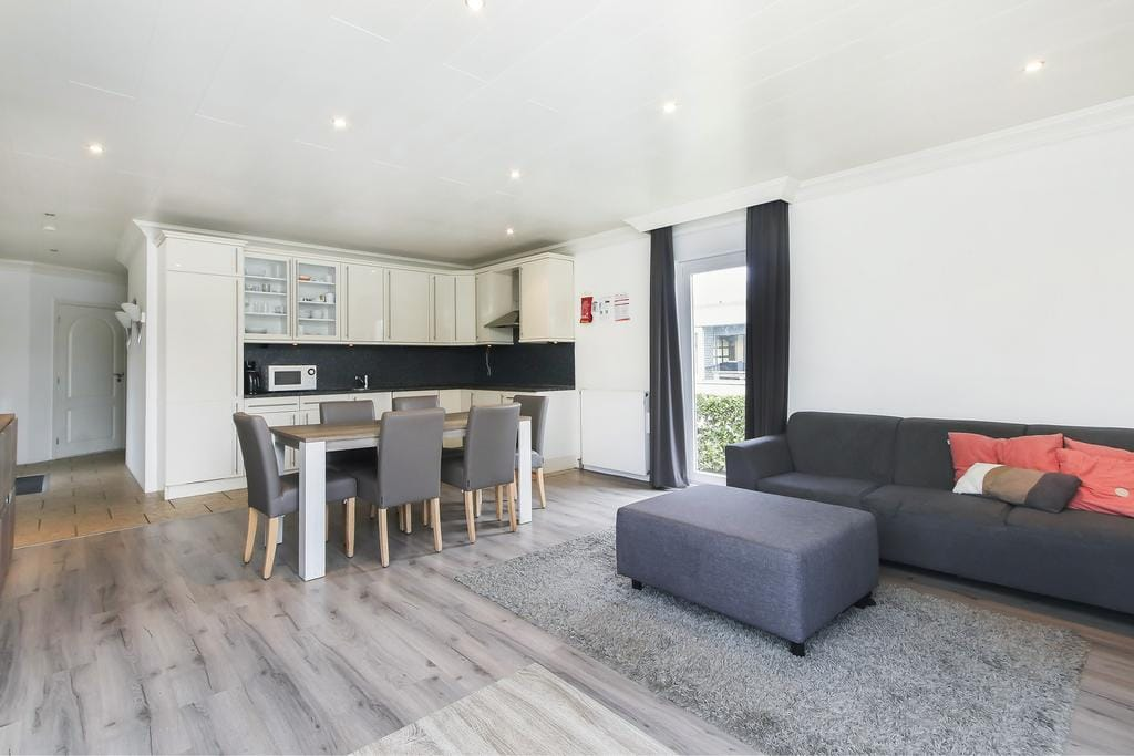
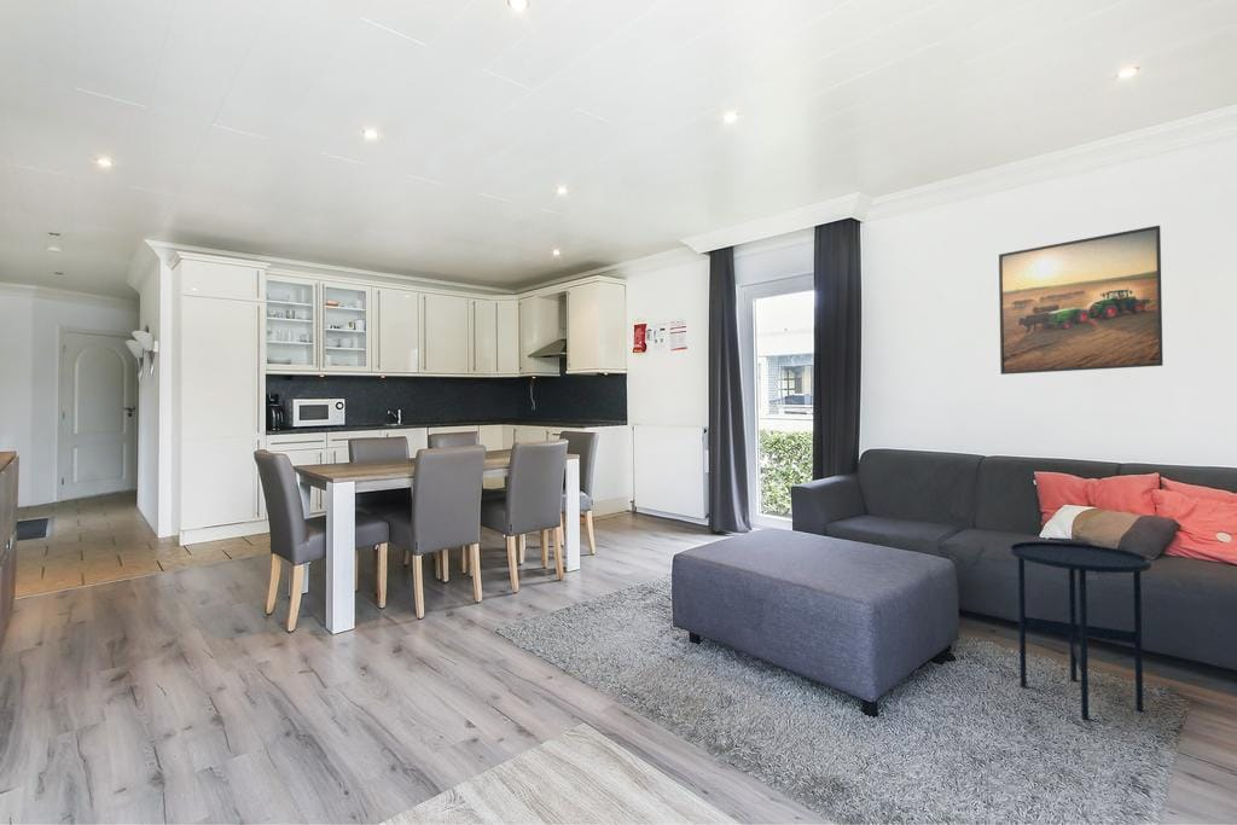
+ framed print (1074, 306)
+ side table (1078, 624)
